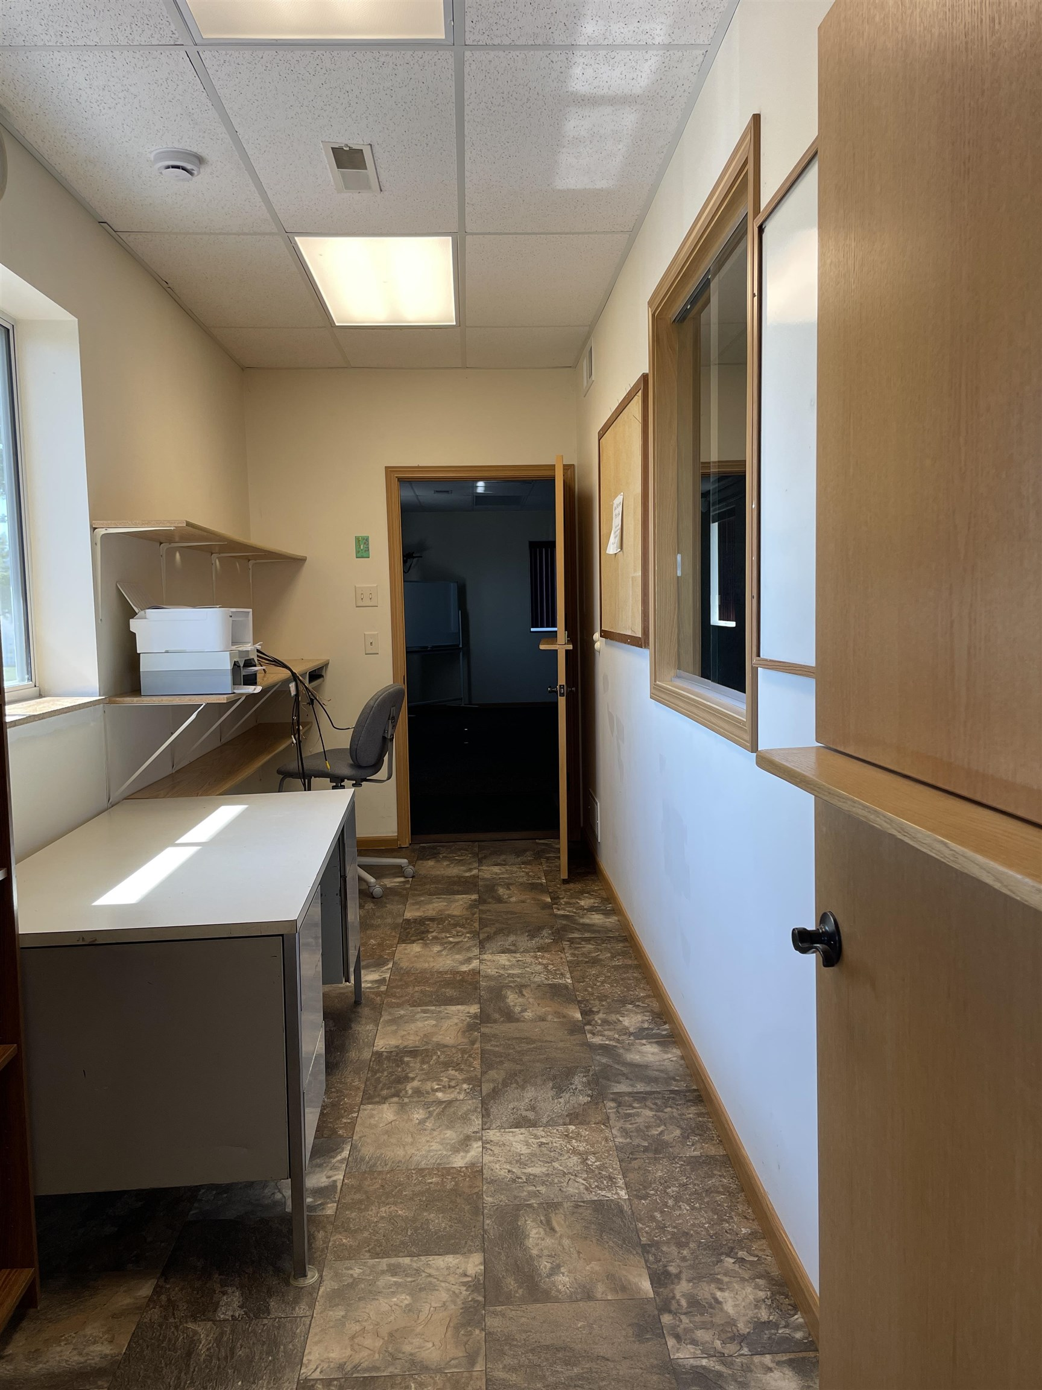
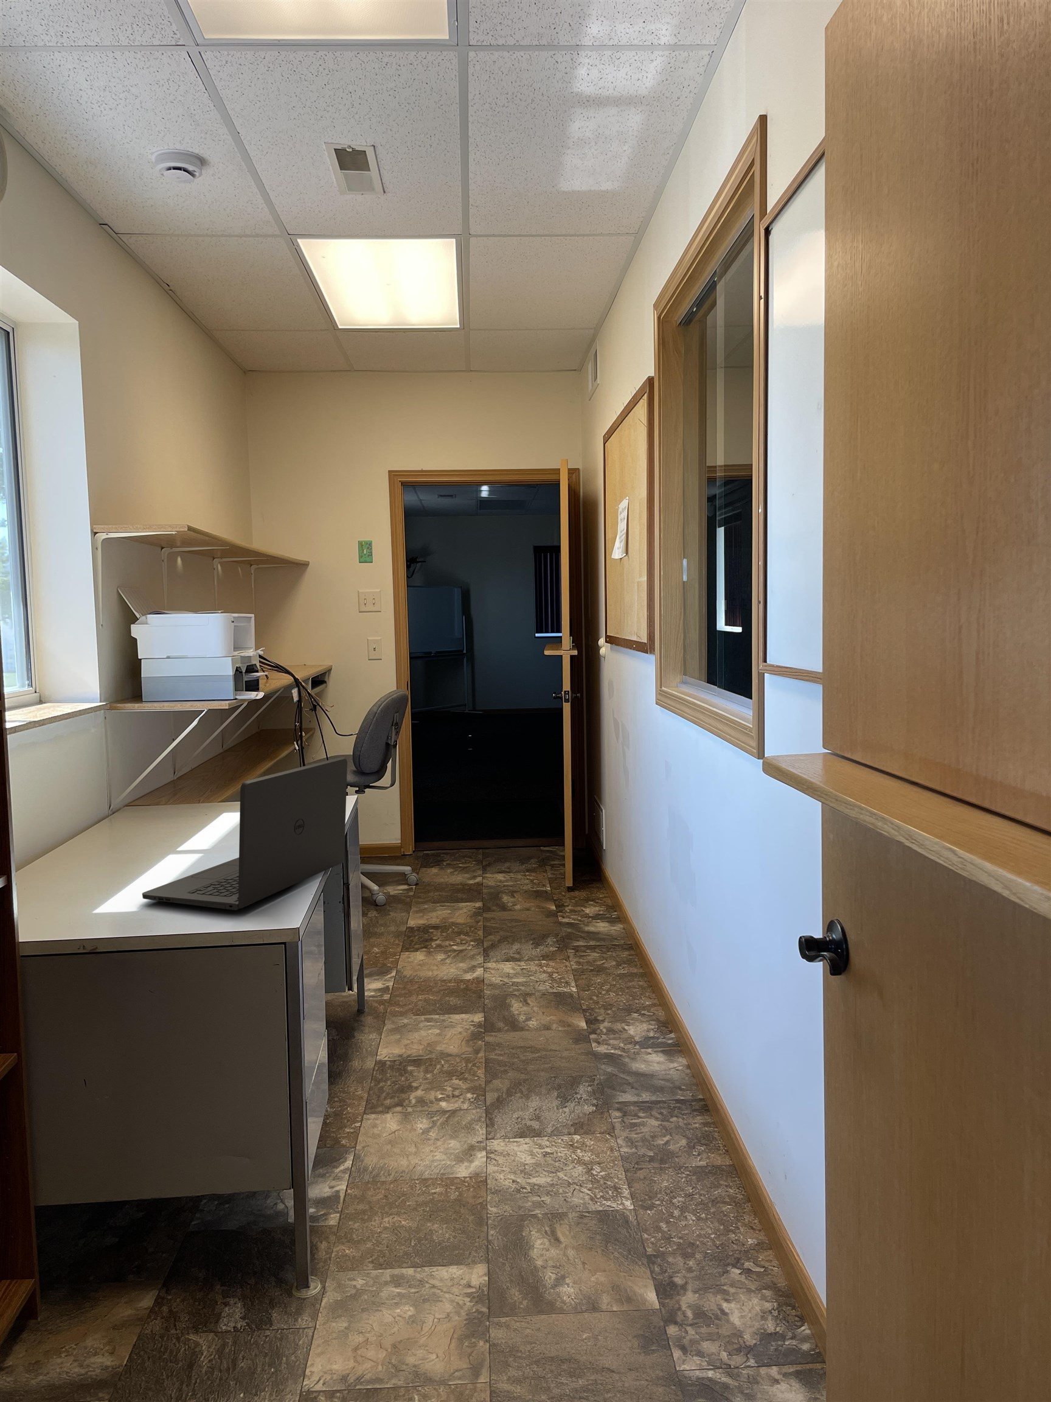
+ laptop (248, 825)
